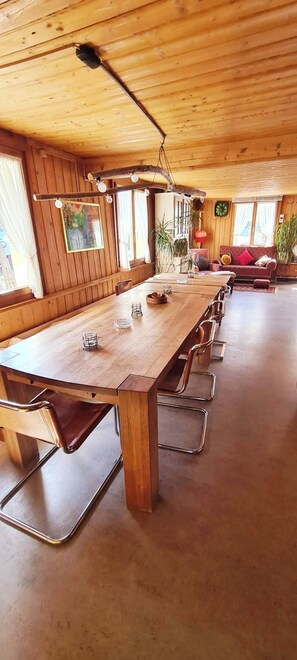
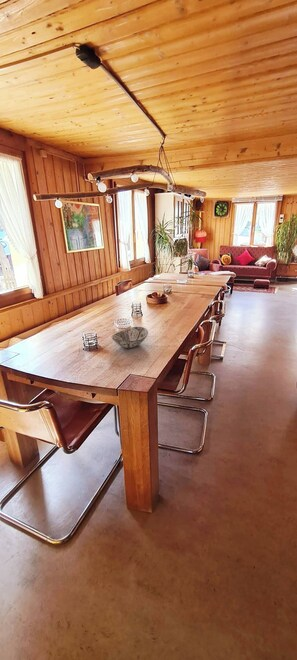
+ decorative bowl (130, 339)
